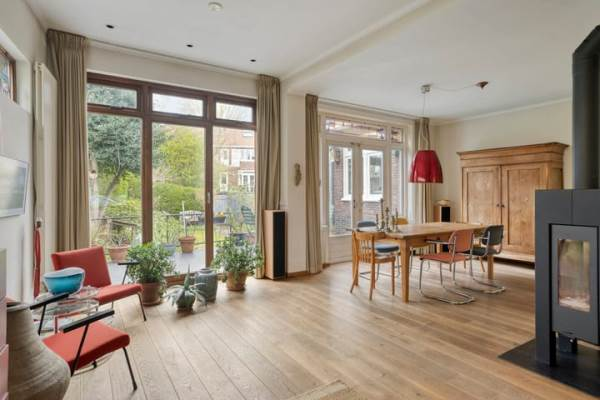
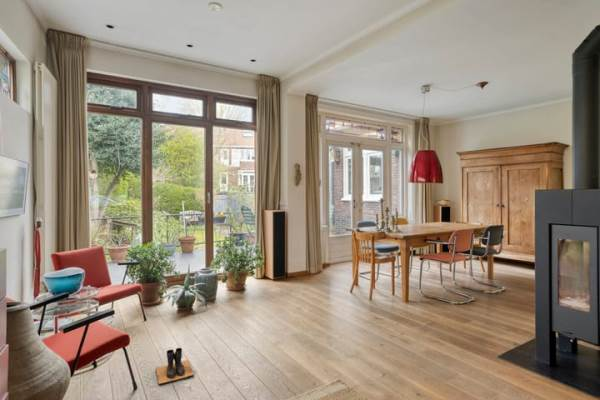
+ boots (175, 362)
